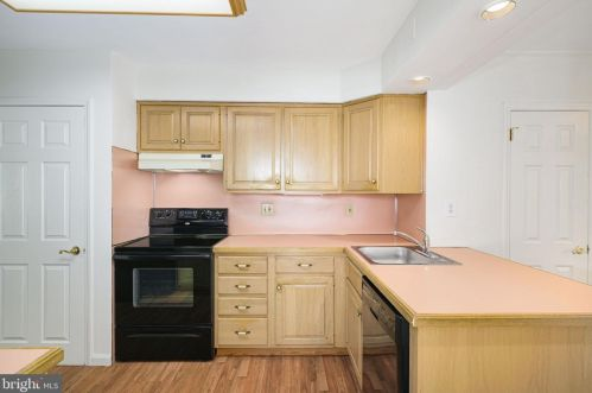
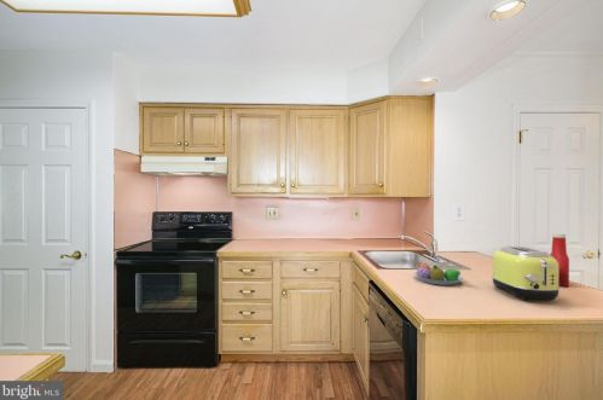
+ toaster (524, 272)
+ fruit bowl (439, 271)
+ soap bottle (558, 259)
